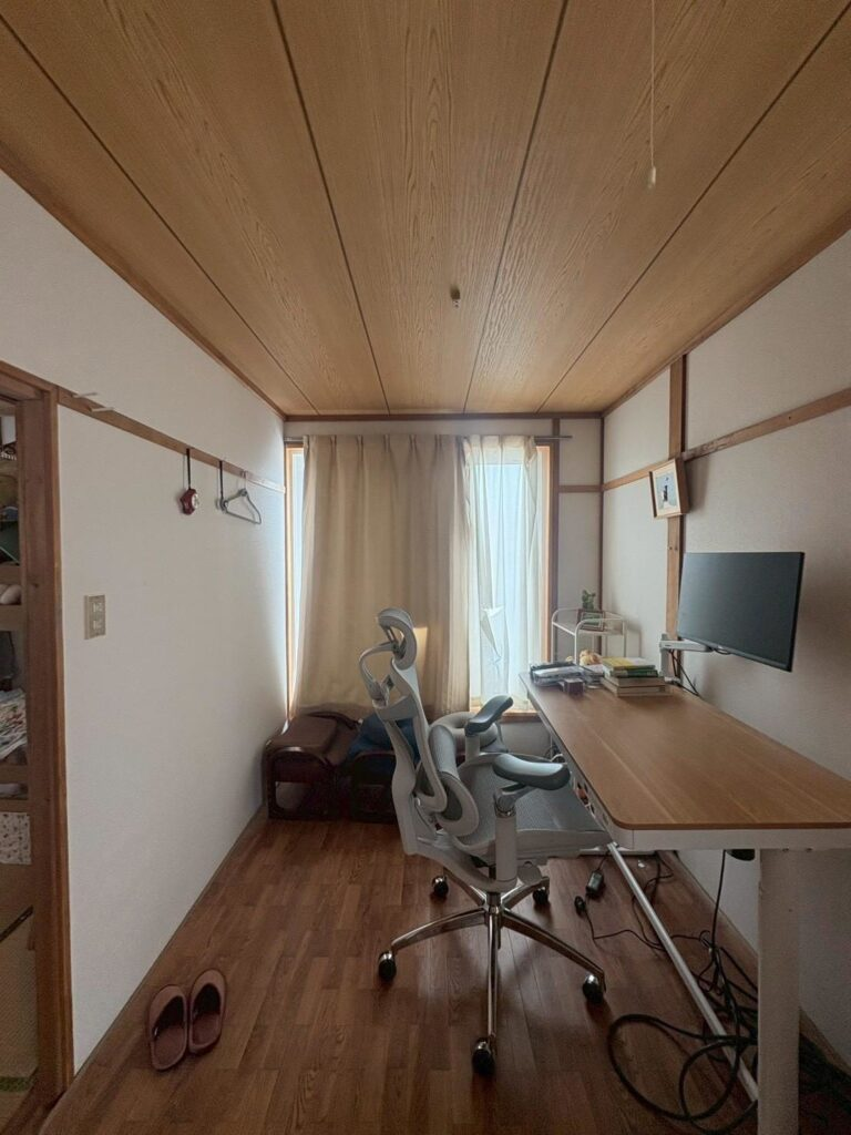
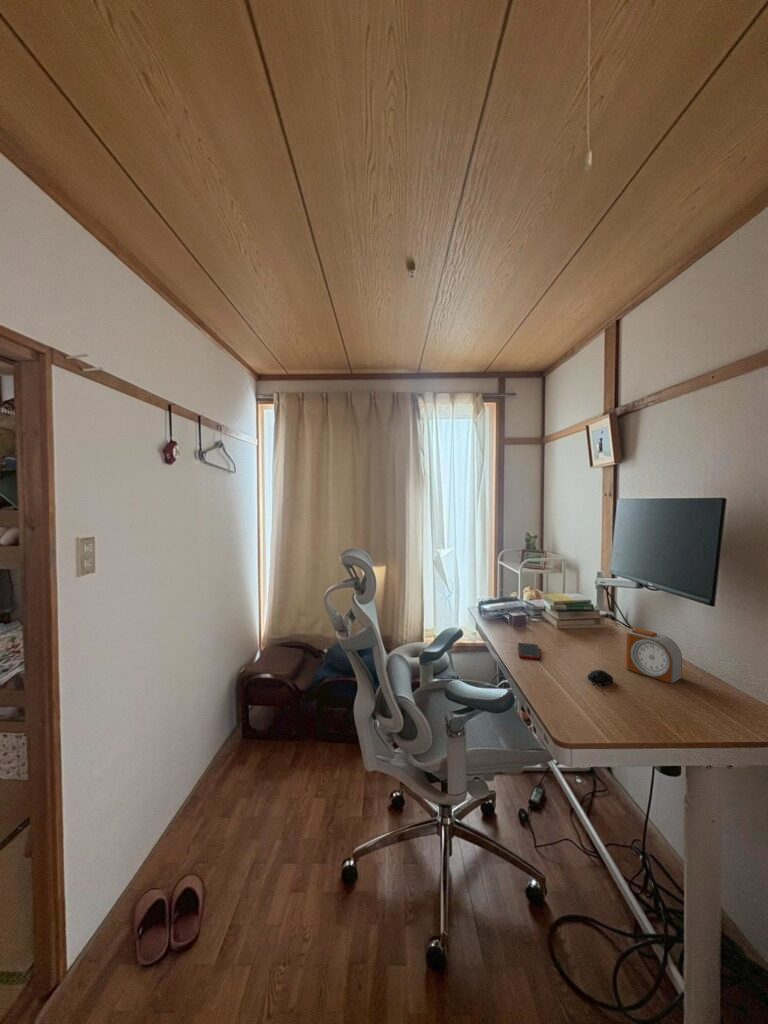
+ alarm clock (652, 653)
+ cell phone (528, 650)
+ computer mouse (600, 678)
